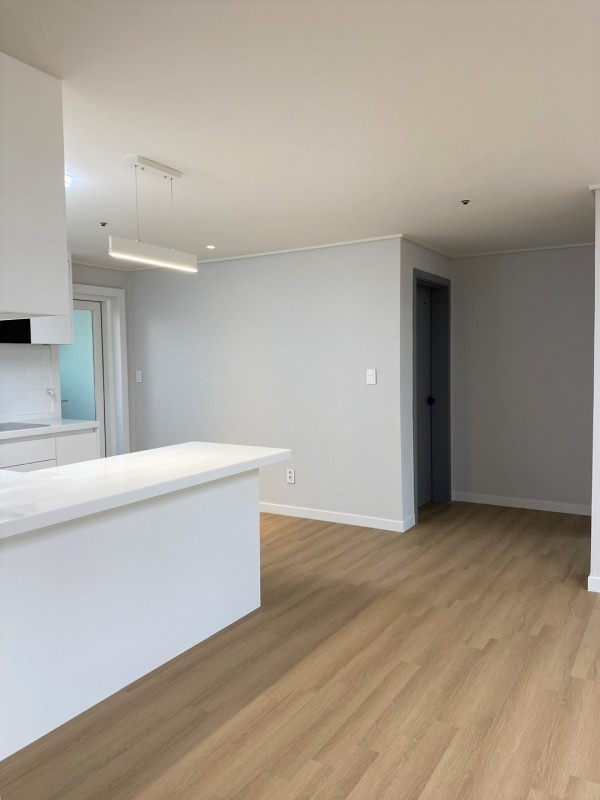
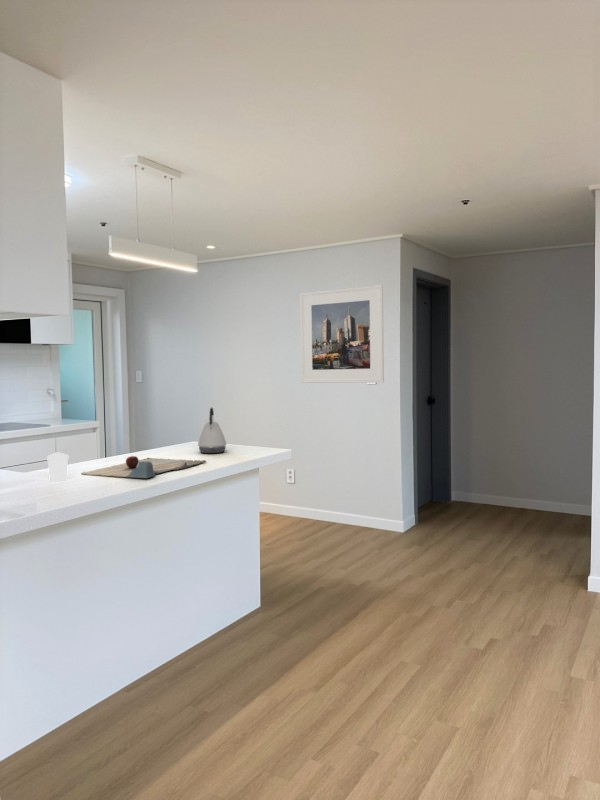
+ kettle (212, 429)
+ cutting board (147, 460)
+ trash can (58, 466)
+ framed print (340, 336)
